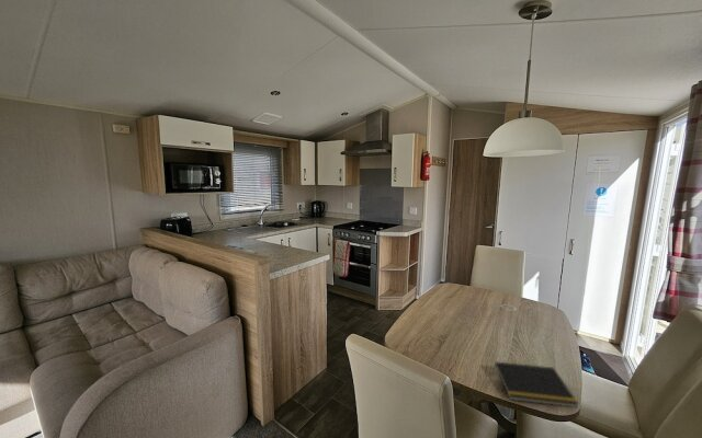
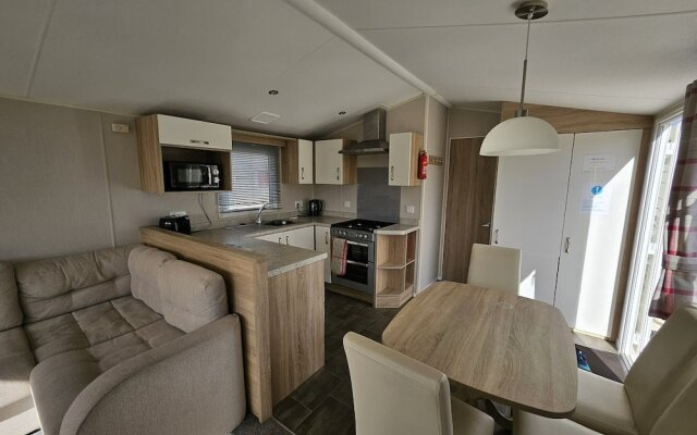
- notepad (532, 382)
